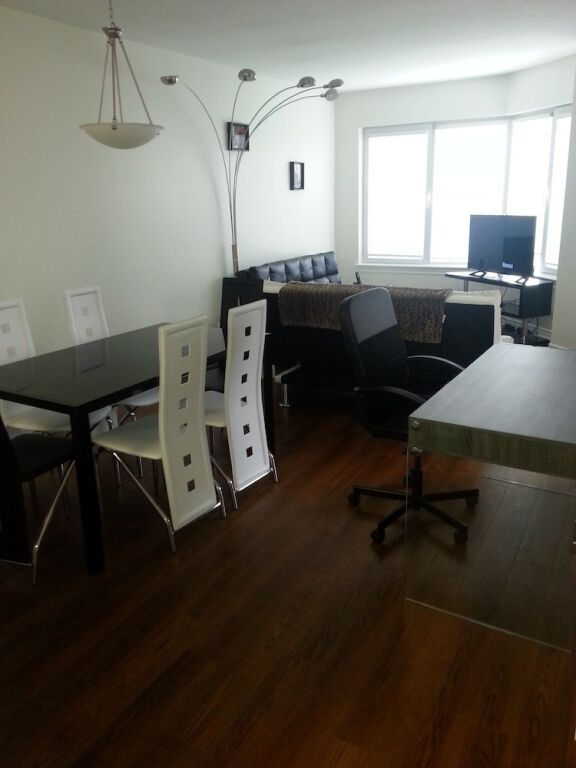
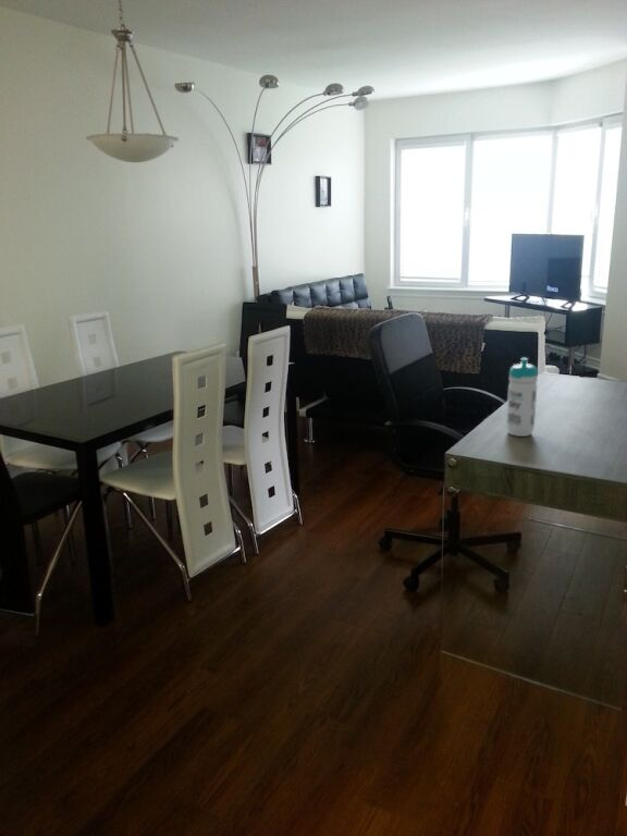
+ water bottle (521, 396)
